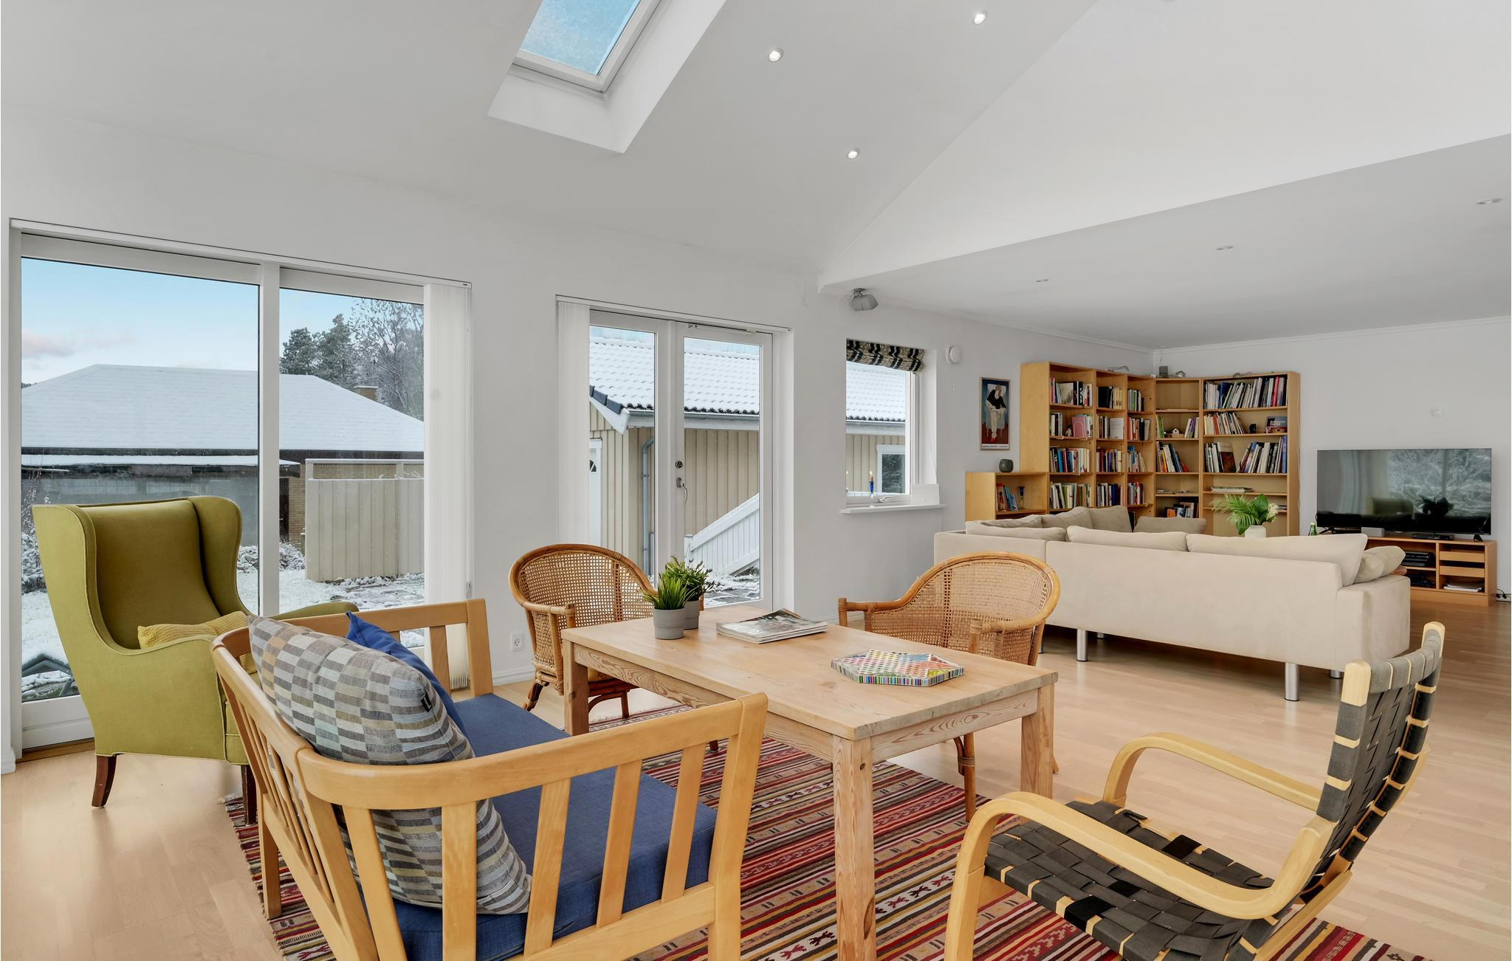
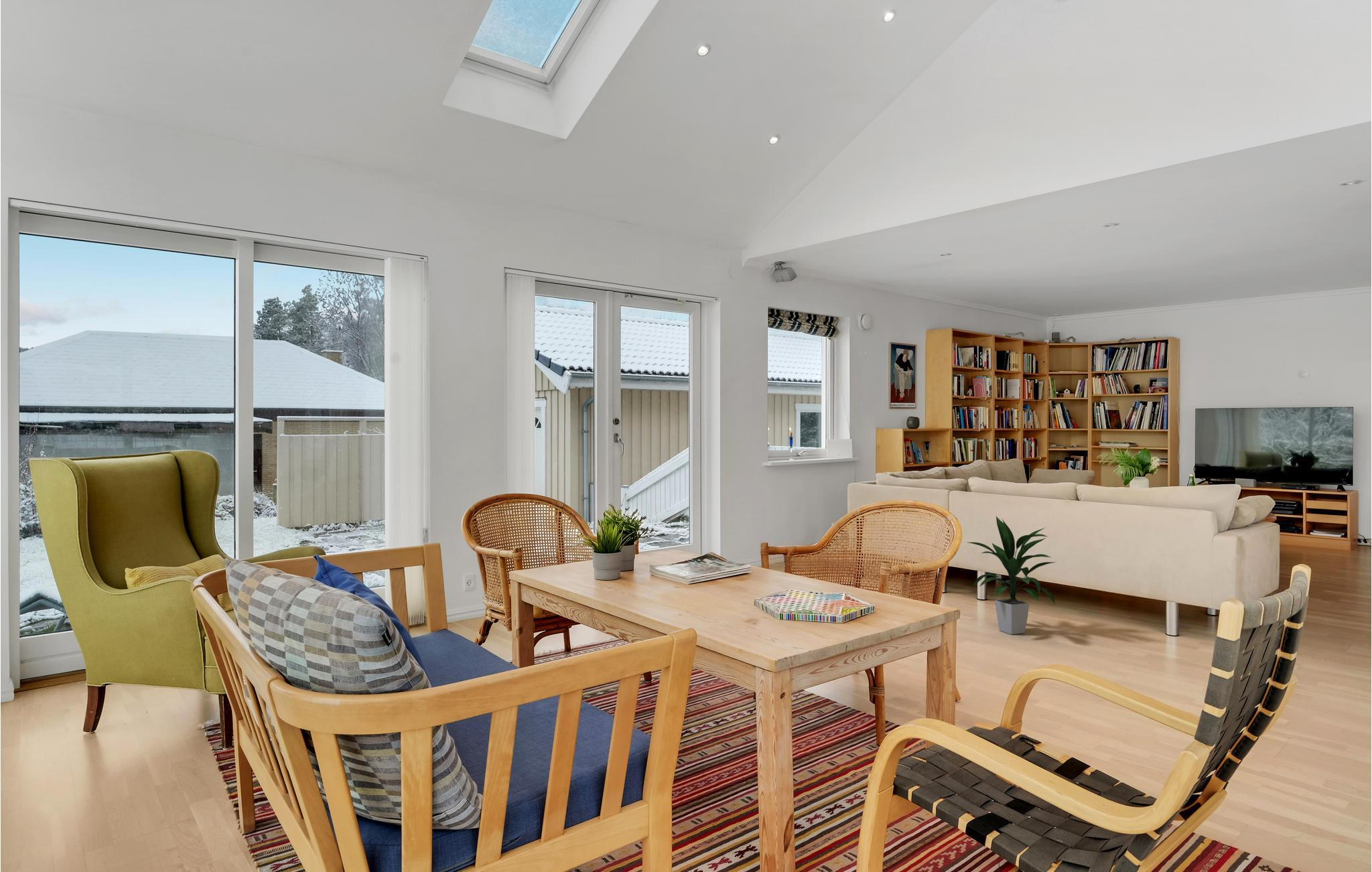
+ indoor plant (1016, 575)
